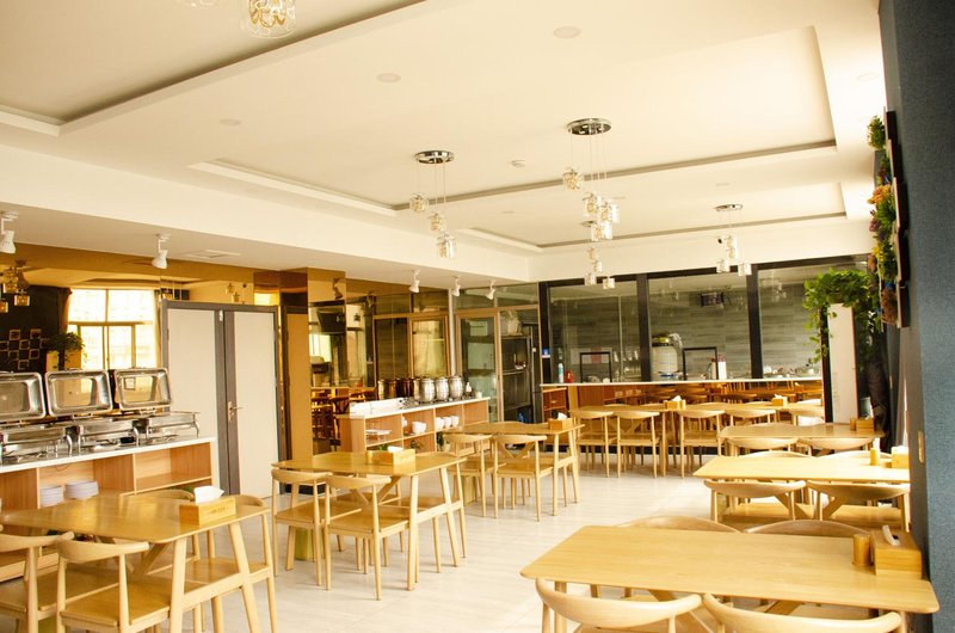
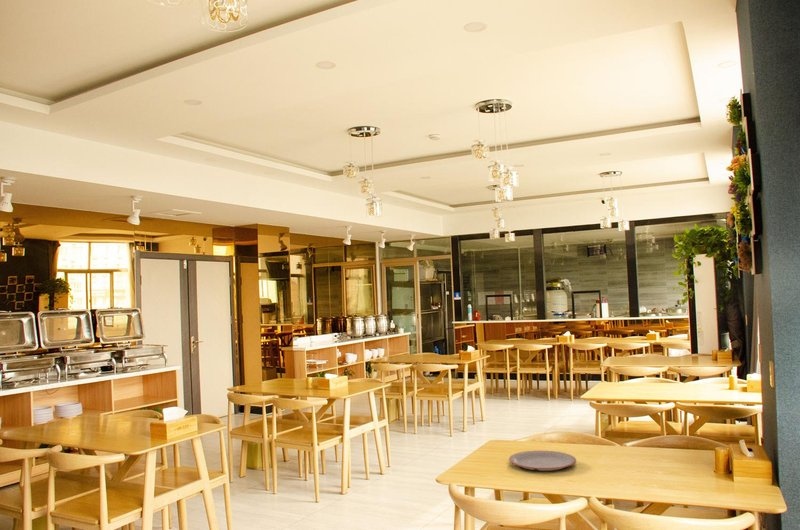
+ plate (542, 461)
